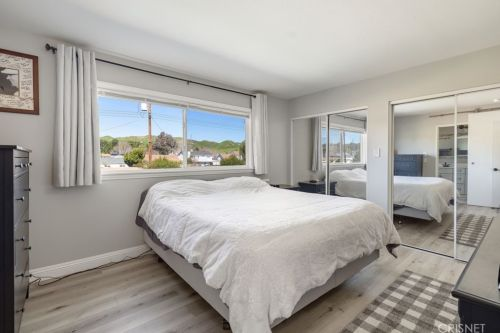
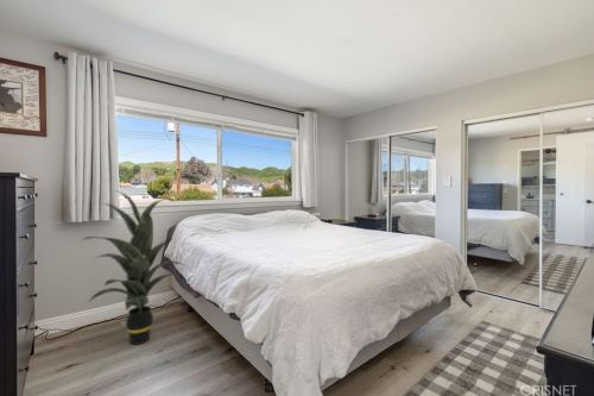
+ indoor plant (133, 265)
